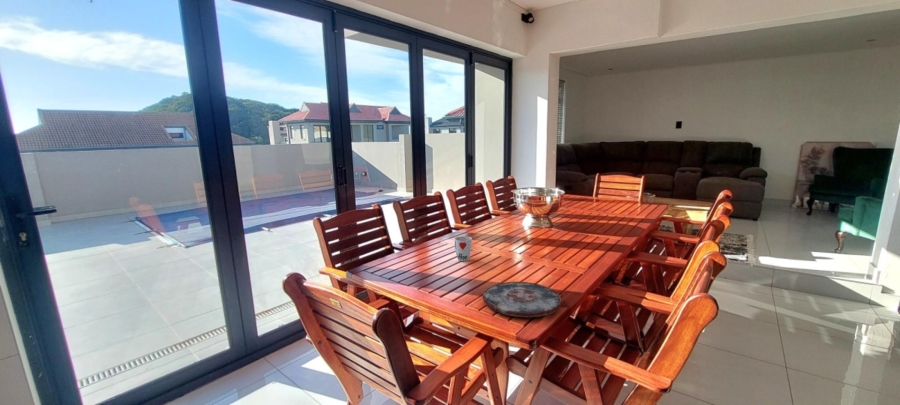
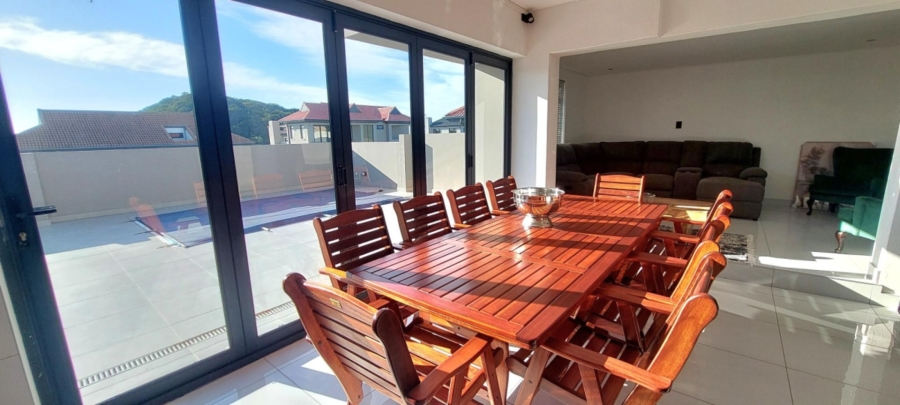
- plate (521, 298)
- cup (463, 248)
